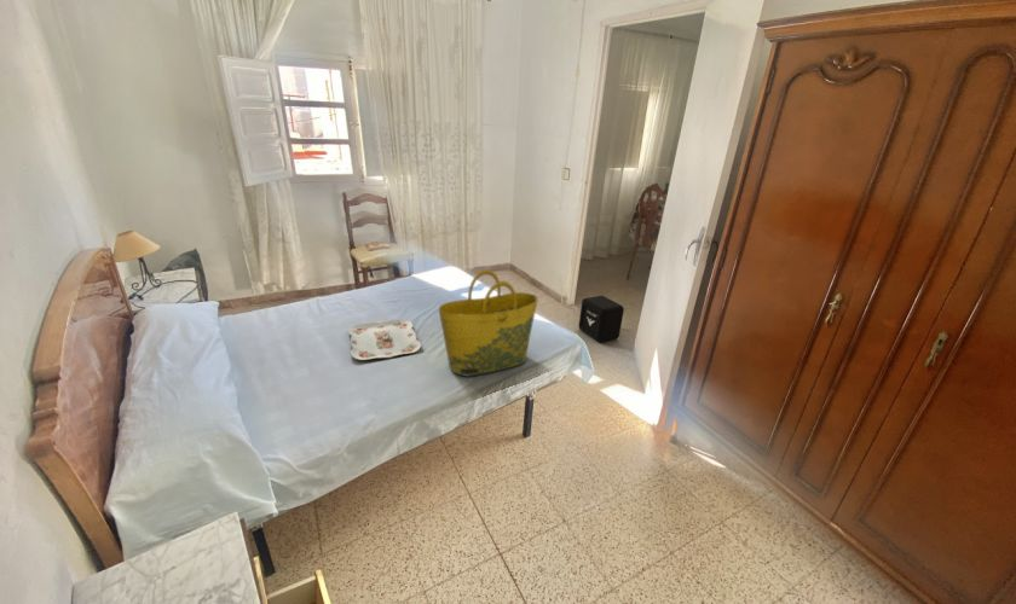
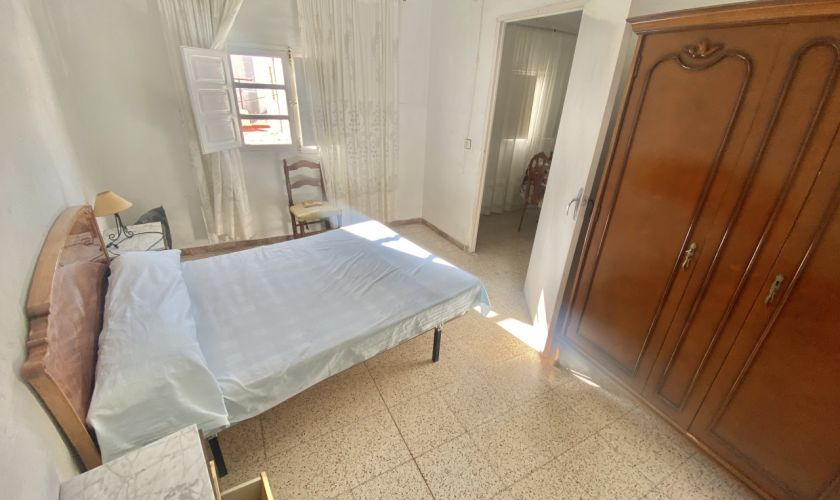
- serving tray (383, 338)
- air purifier (599, 318)
- tote bag (490, 320)
